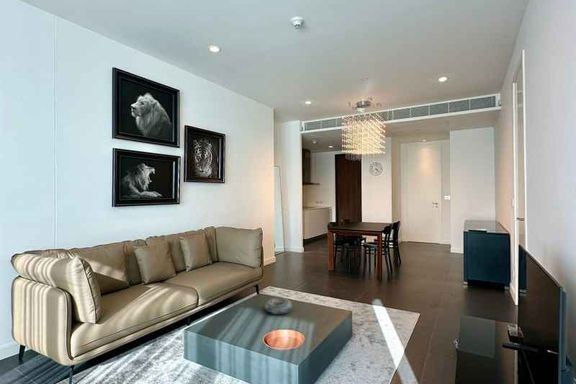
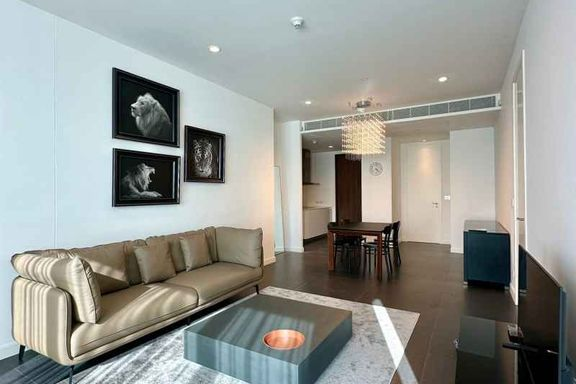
- decorative bowl (278, 305)
